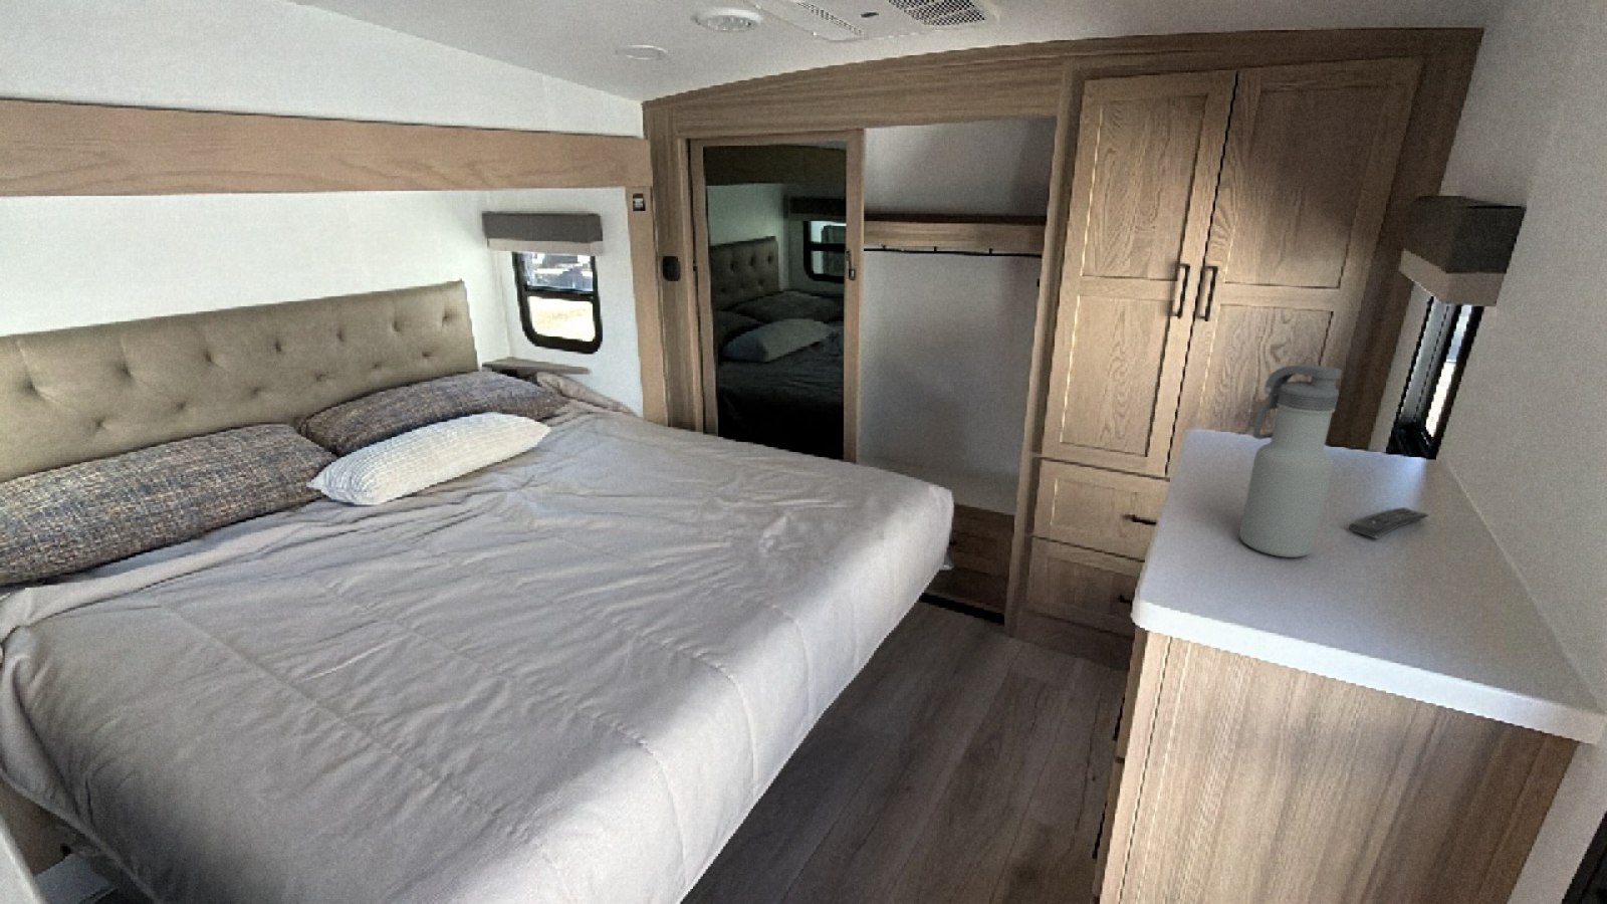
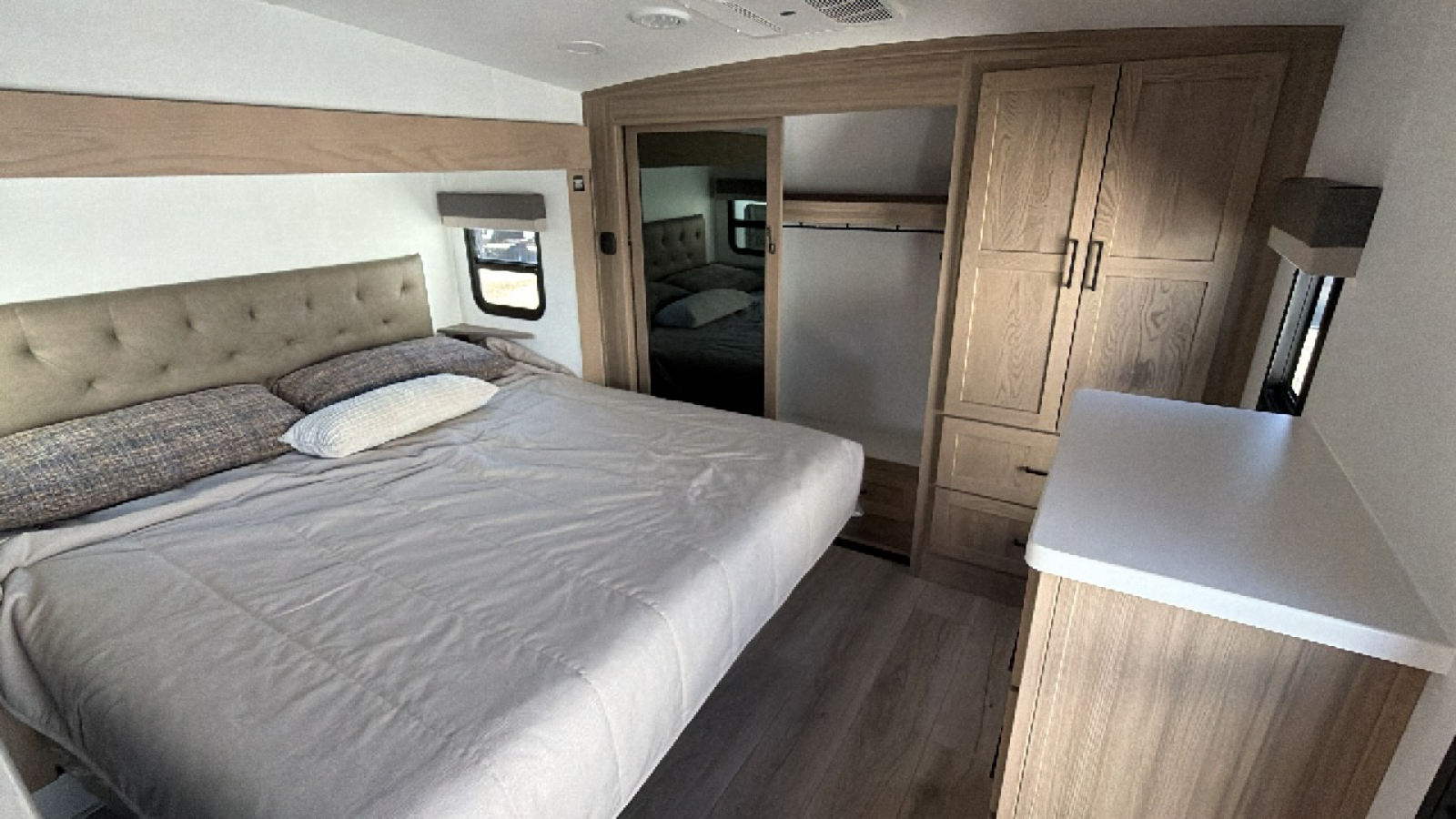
- water bottle (1291, 459)
- remote control (1391, 519)
